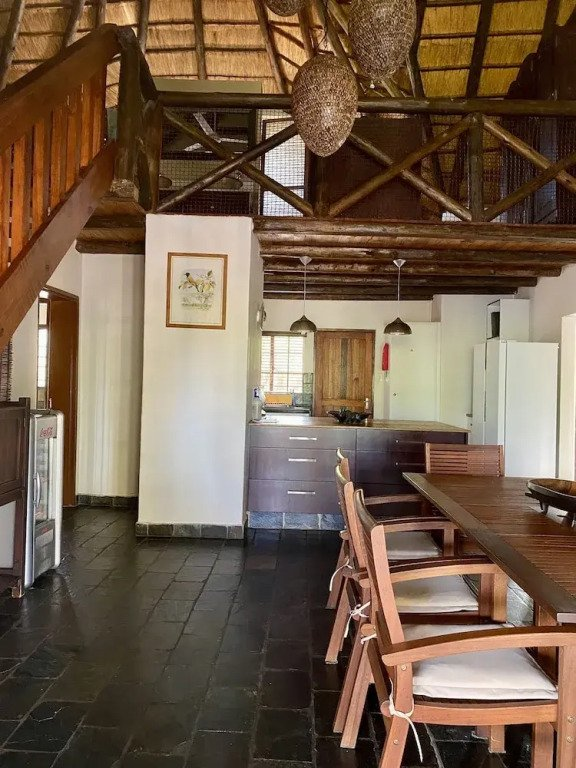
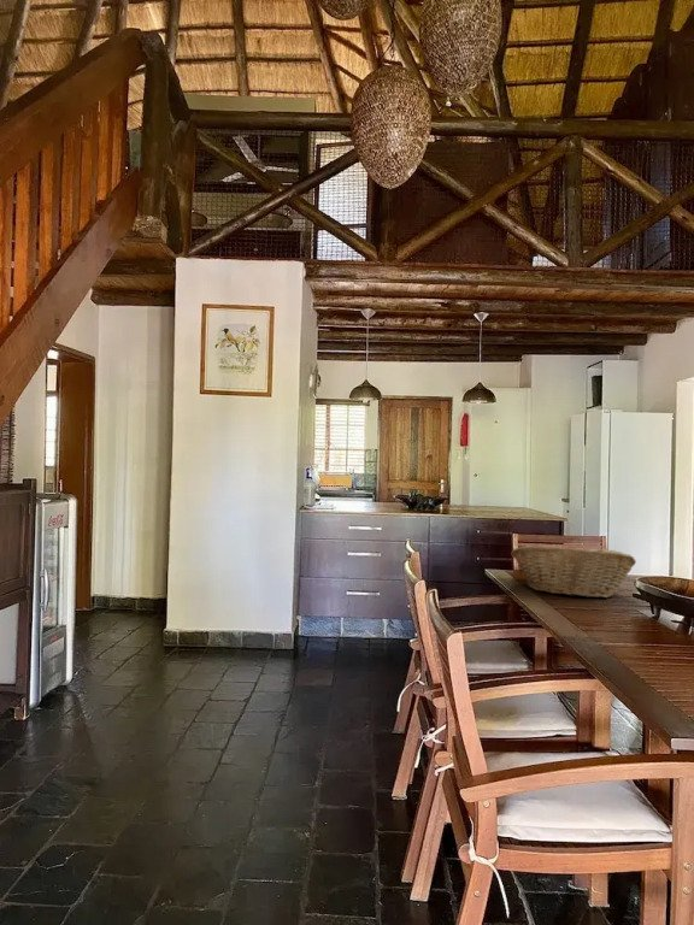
+ fruit basket (571, 566)
